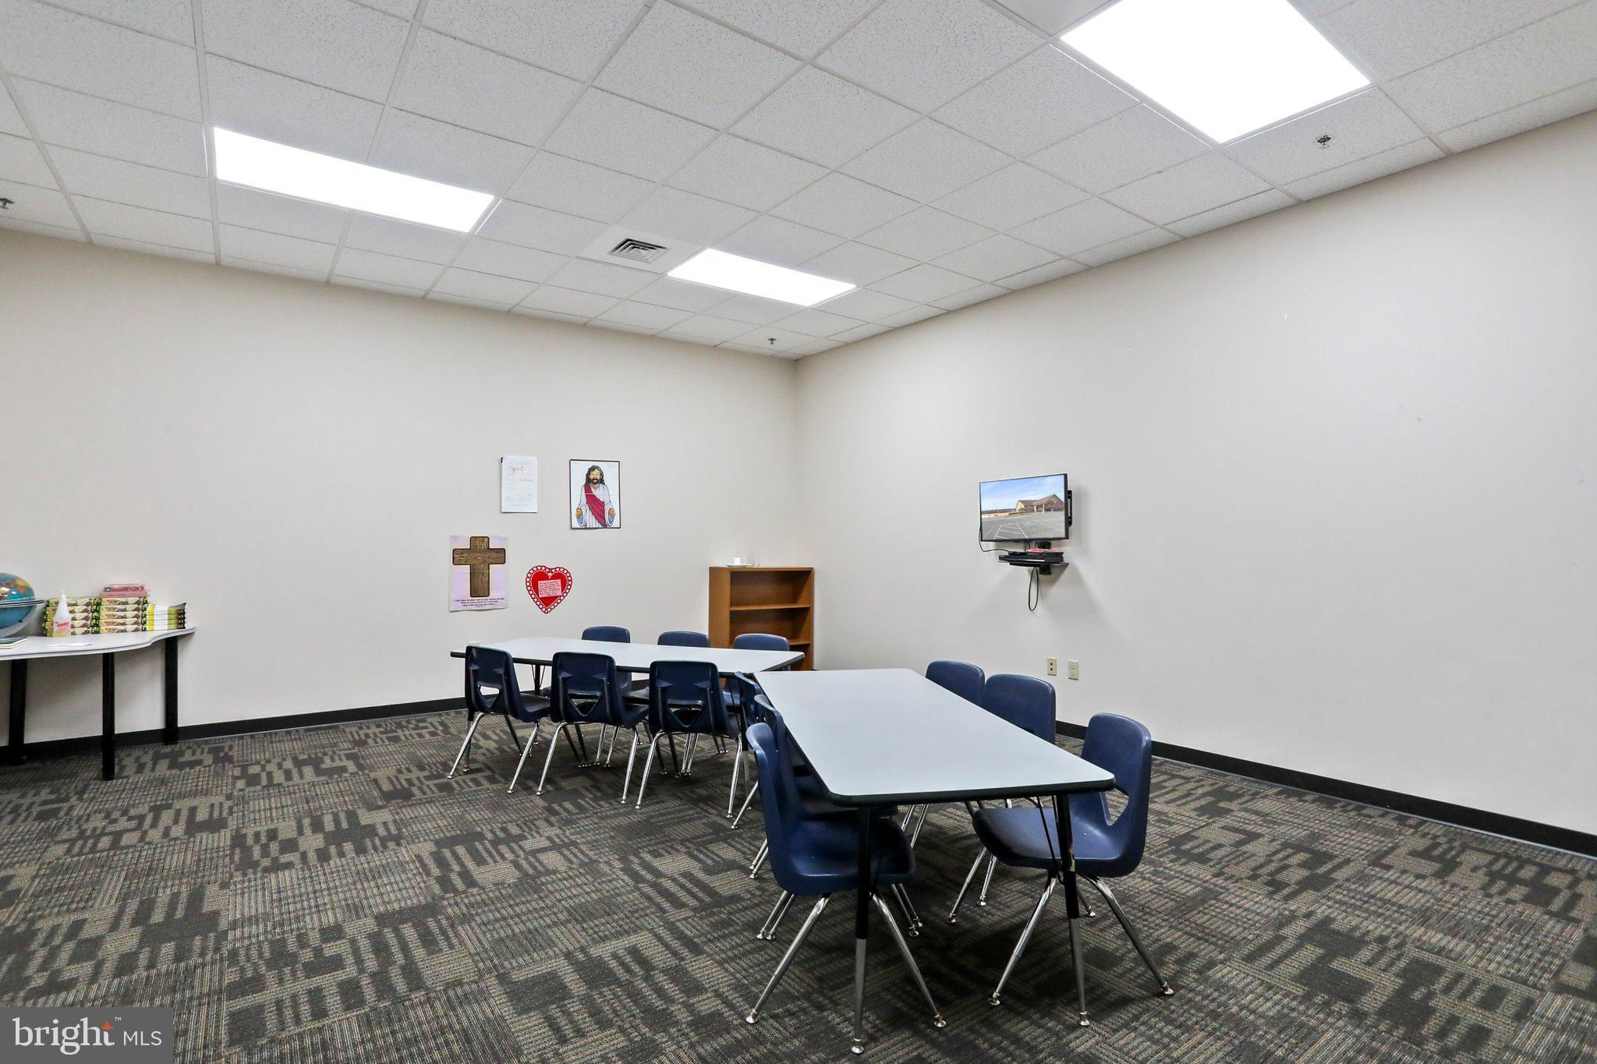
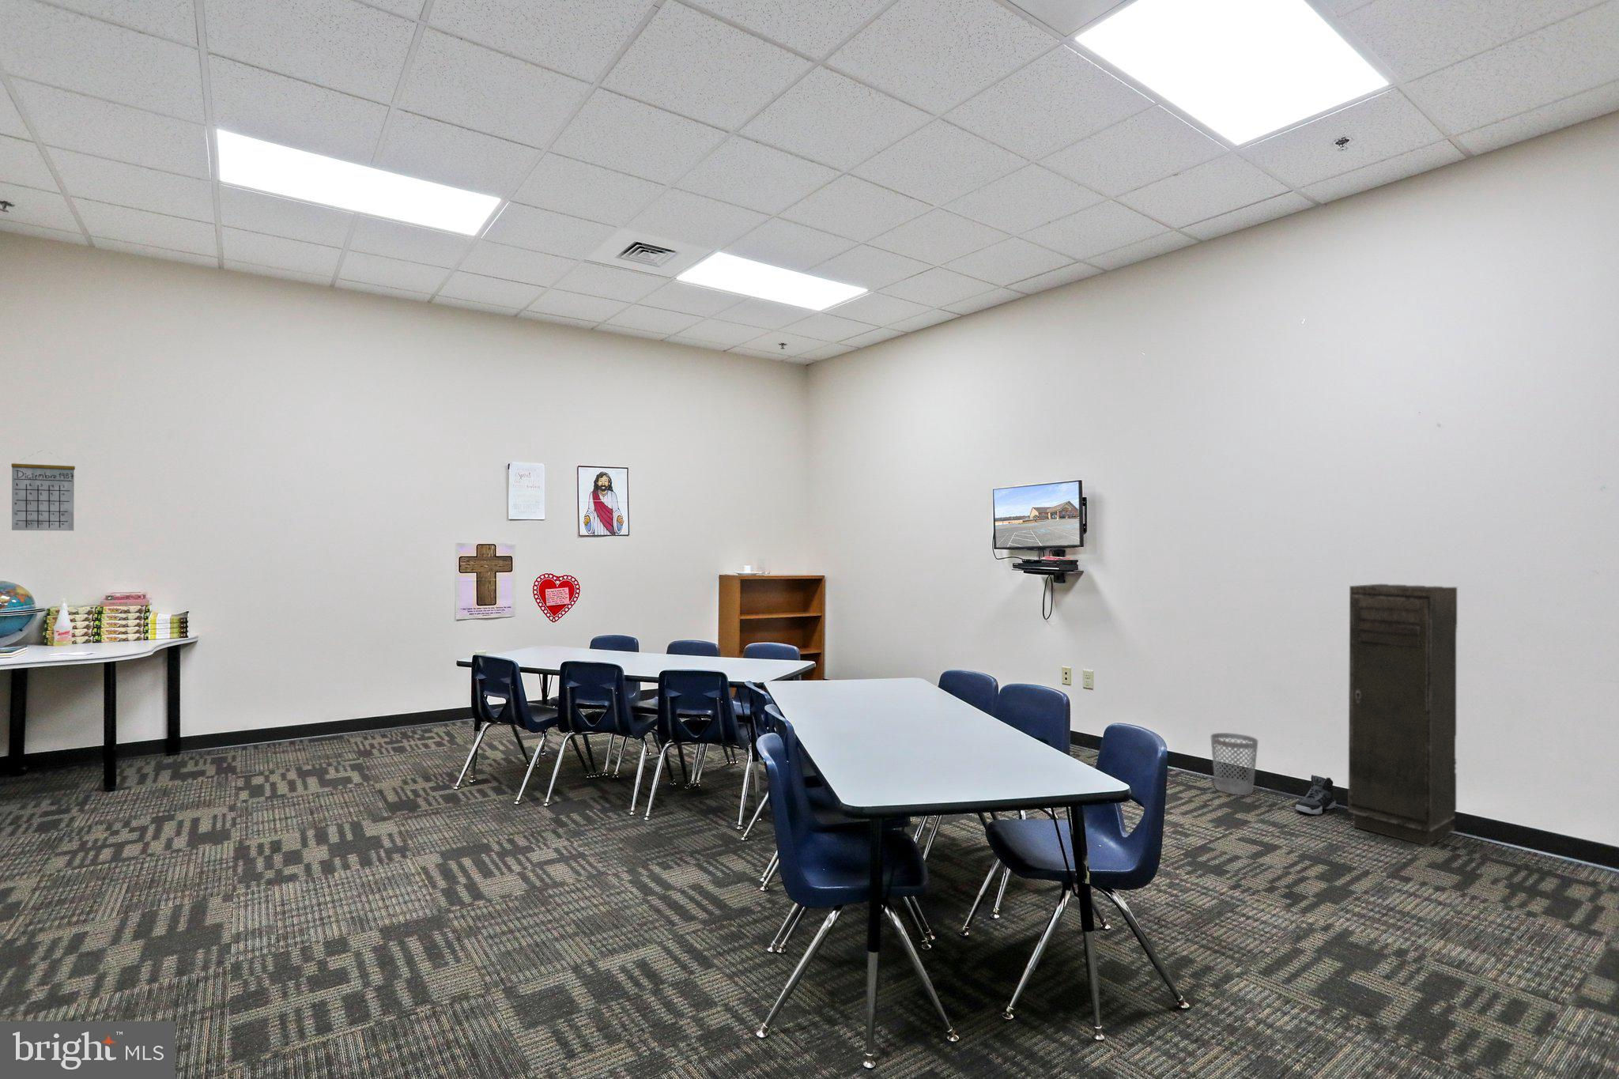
+ sneaker (1314, 792)
+ calendar (43, 489)
+ storage cabinet (1404, 707)
+ wastebasket (1234, 763)
